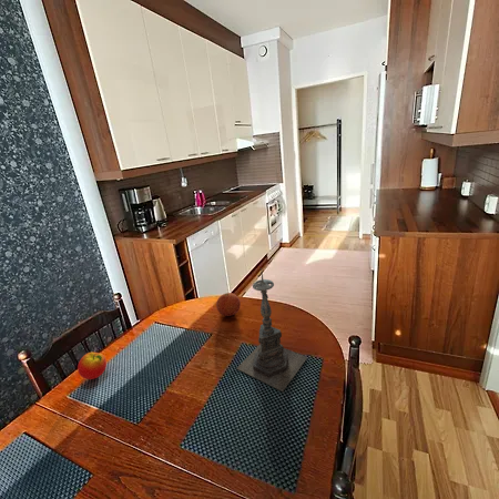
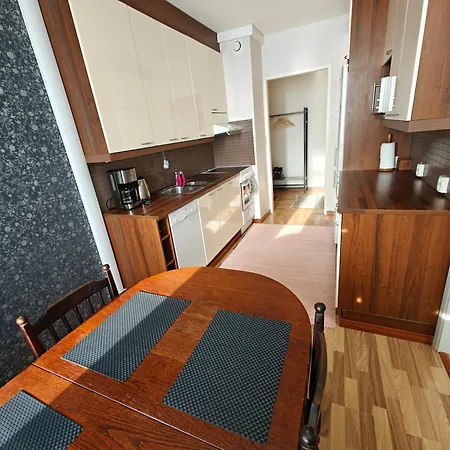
- candle holder (267, 318)
- apple (92, 365)
- fruit (228, 303)
